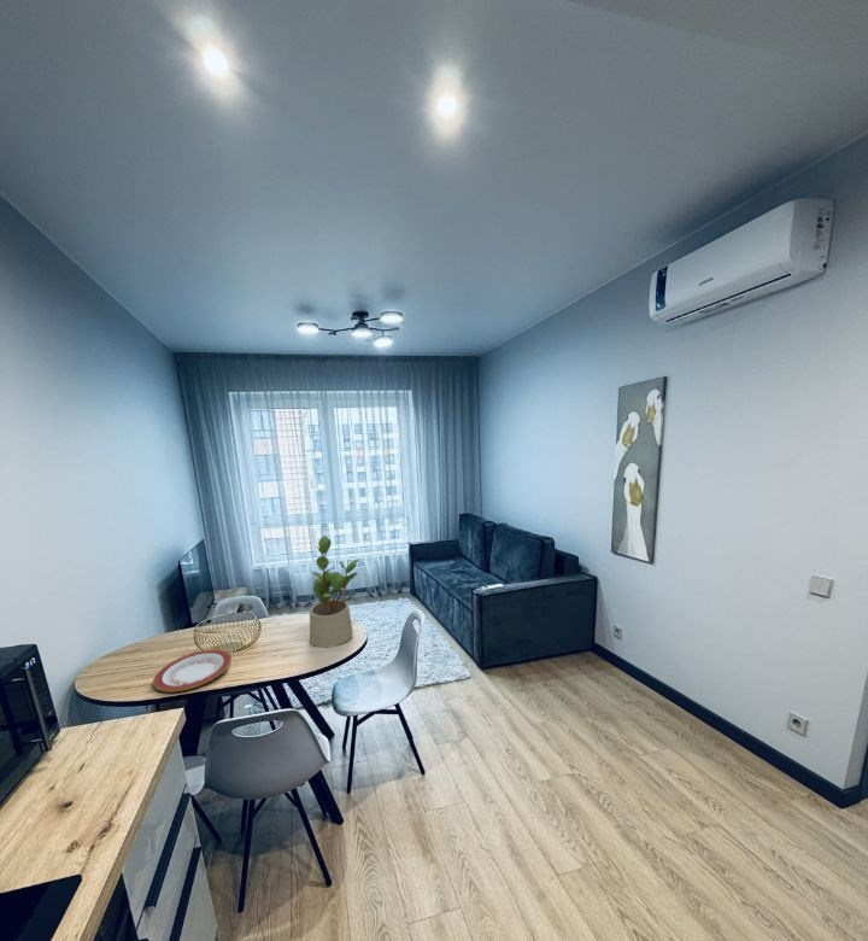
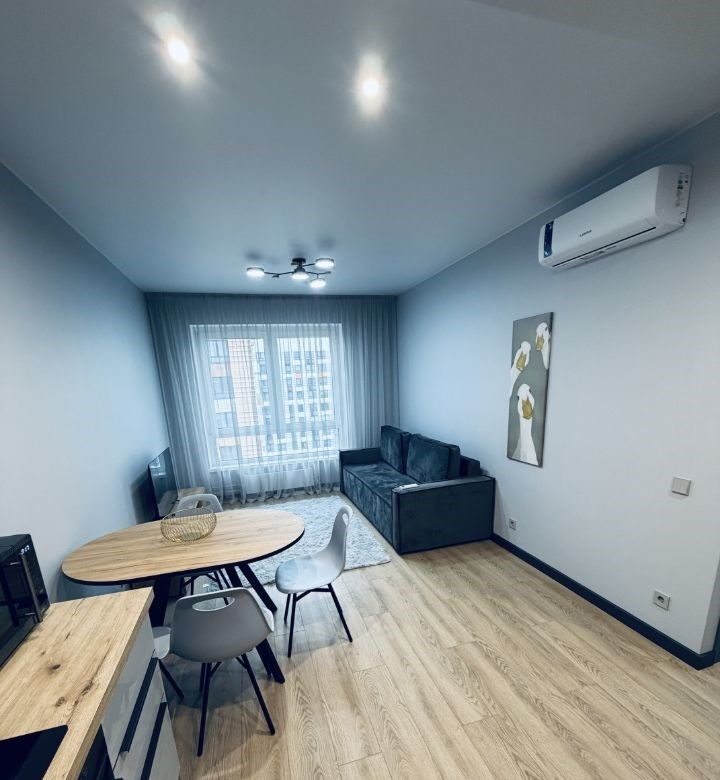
- potted plant (333, 585)
- plate (194, 671)
